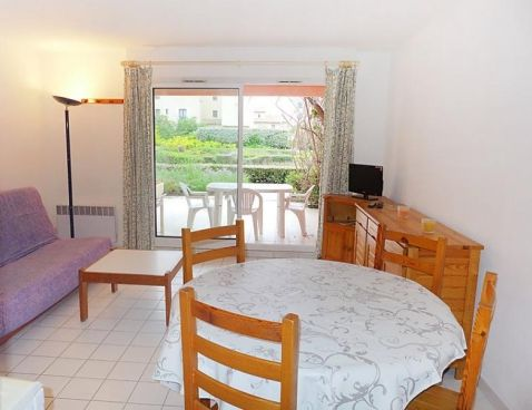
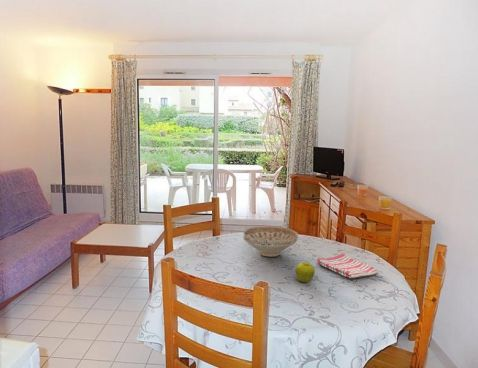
+ decorative bowl (269, 243)
+ fruit (304, 272)
+ dish towel (346, 265)
